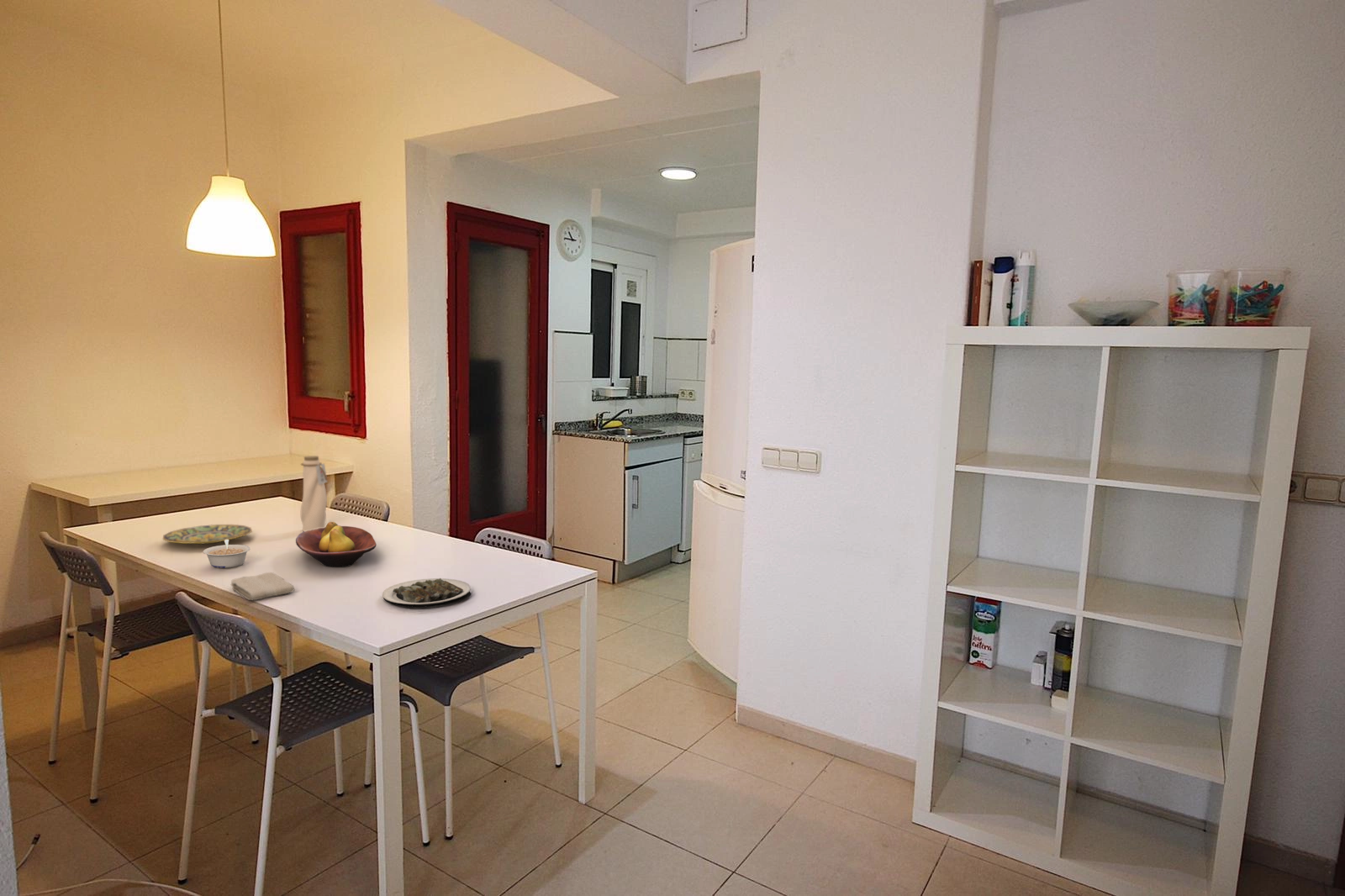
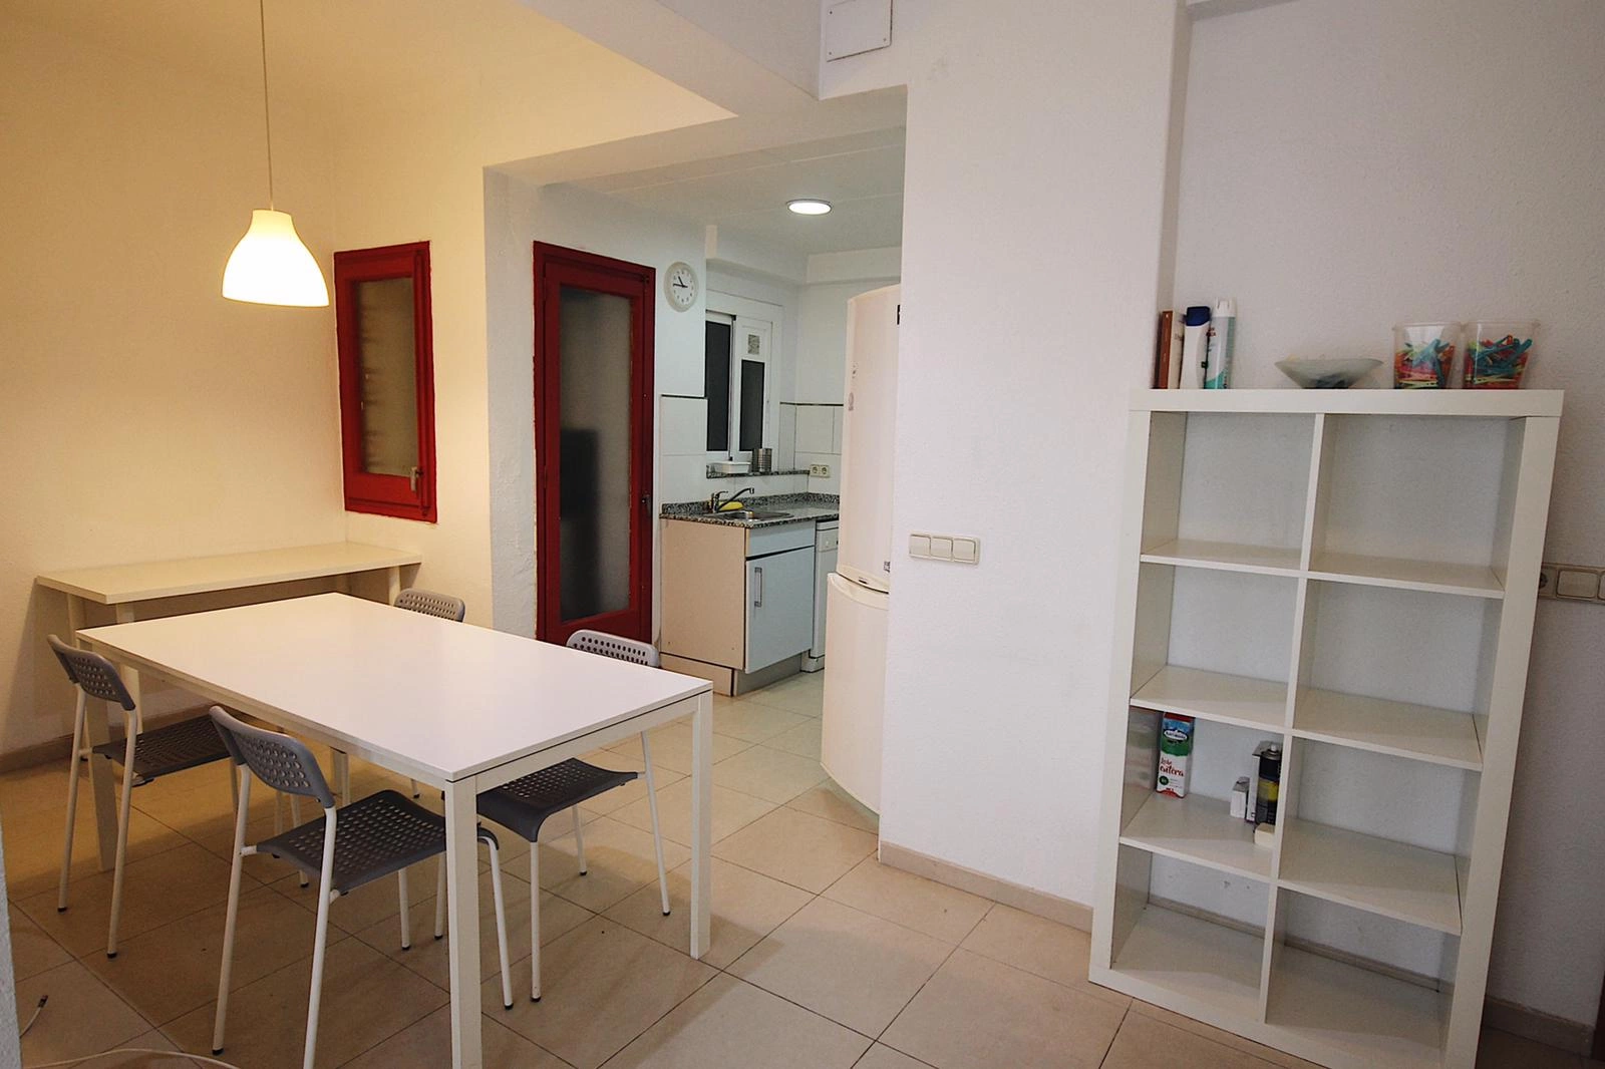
- fruit bowl (335, 540)
- washcloth (261, 585)
- plate (208, 536)
- legume (225, 555)
- water bottle (314, 493)
- plate (427, 589)
